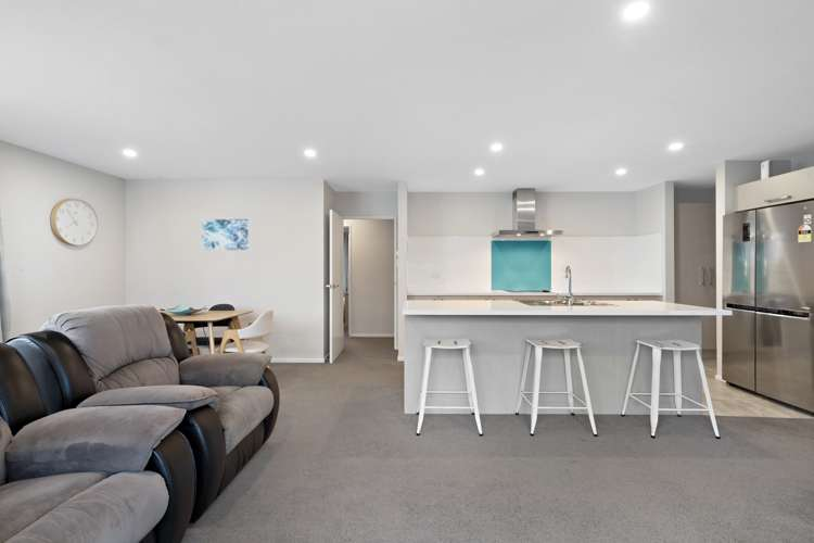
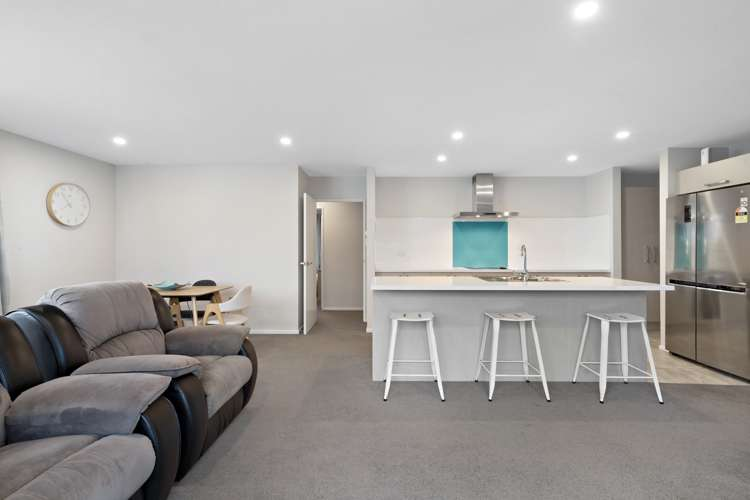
- wall art (225, 235)
